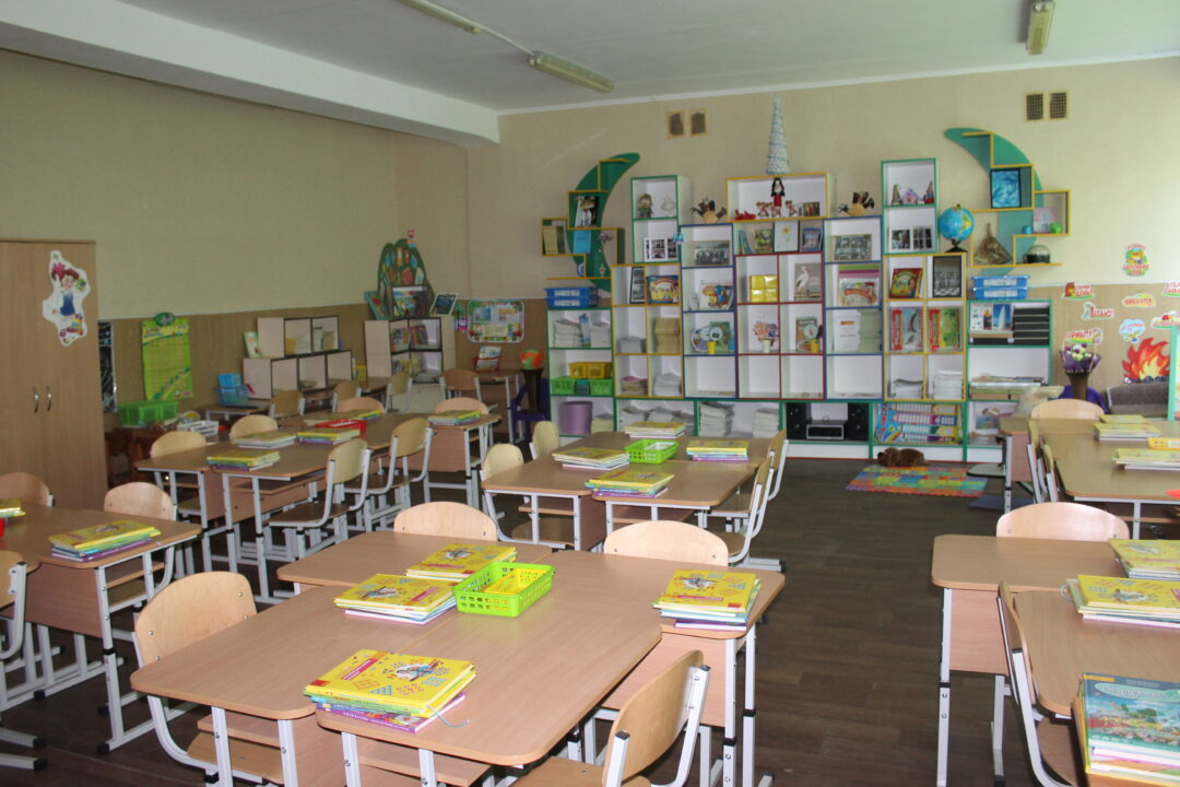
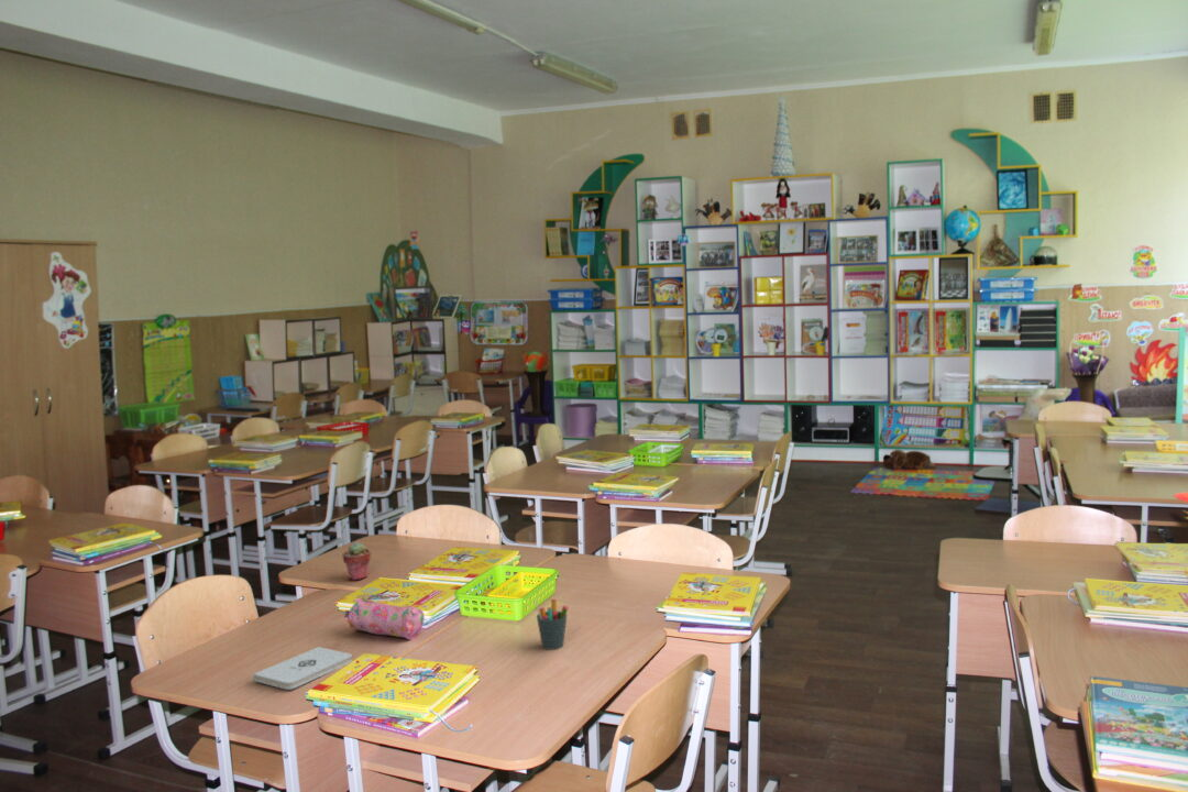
+ notepad (305, 667)
+ pen holder (551, 622)
+ potted succulent (356, 559)
+ pencil case (384, 617)
